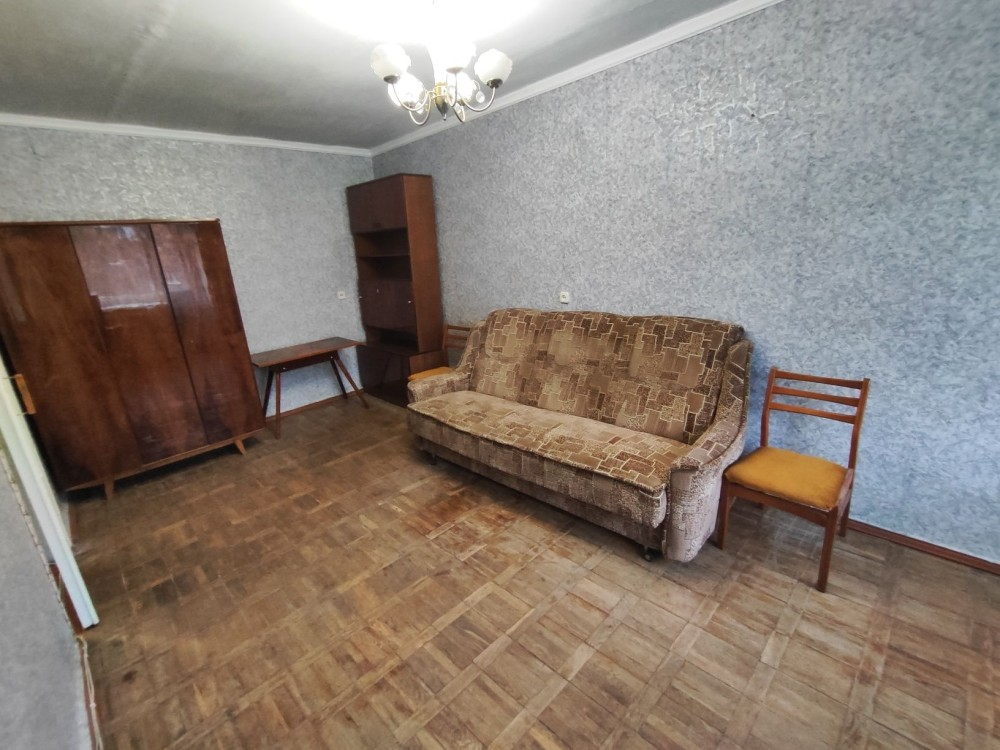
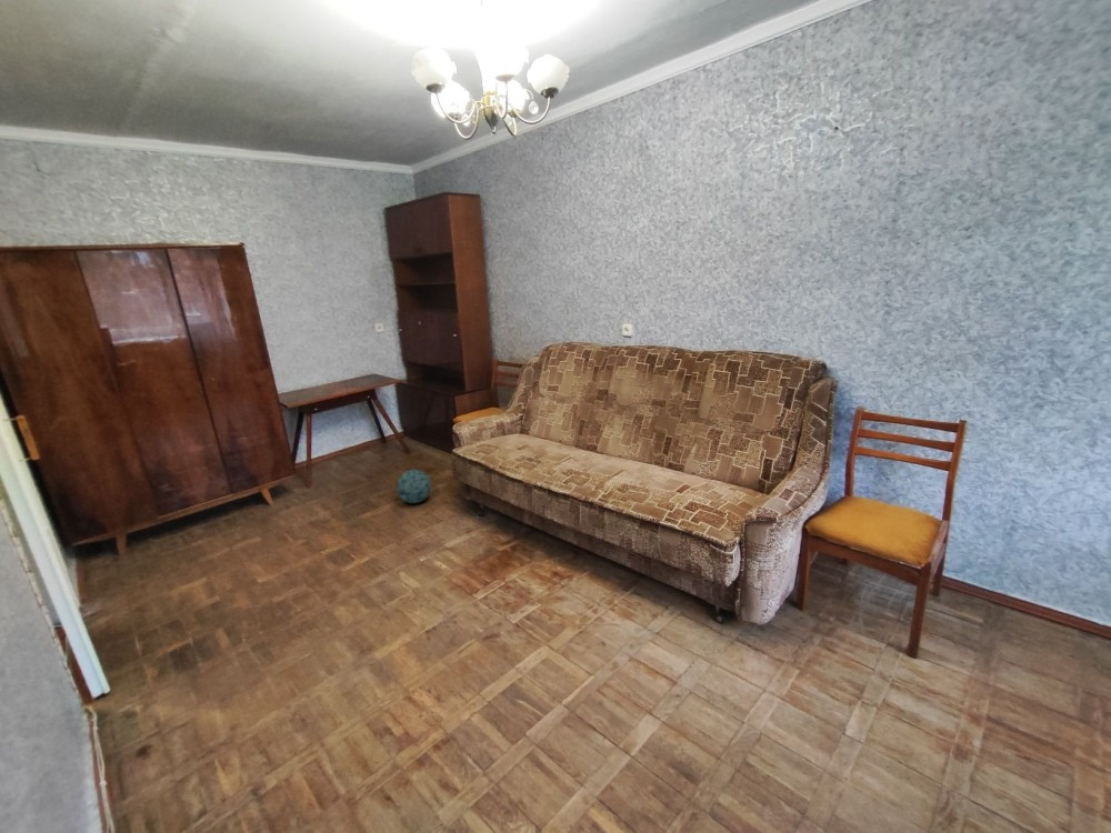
+ ball (413, 485)
